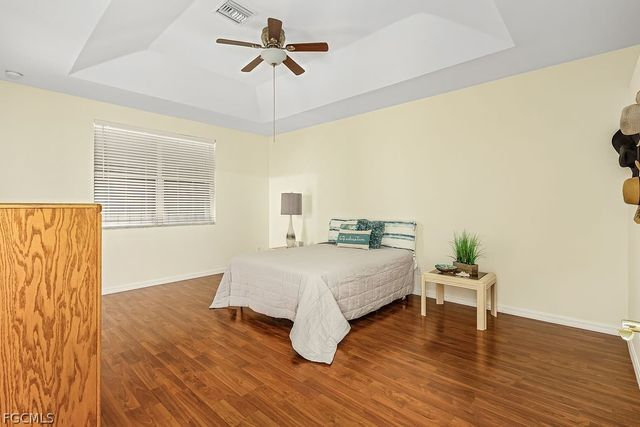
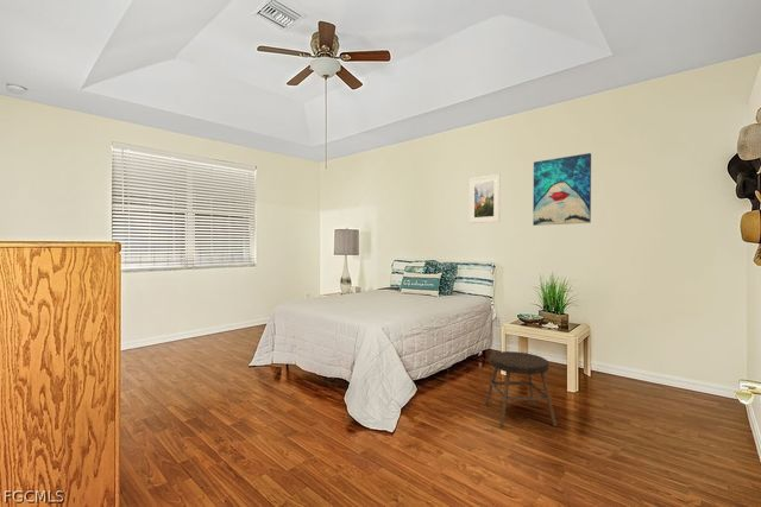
+ stool (517, 384)
+ wall art (560, 190)
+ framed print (484, 199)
